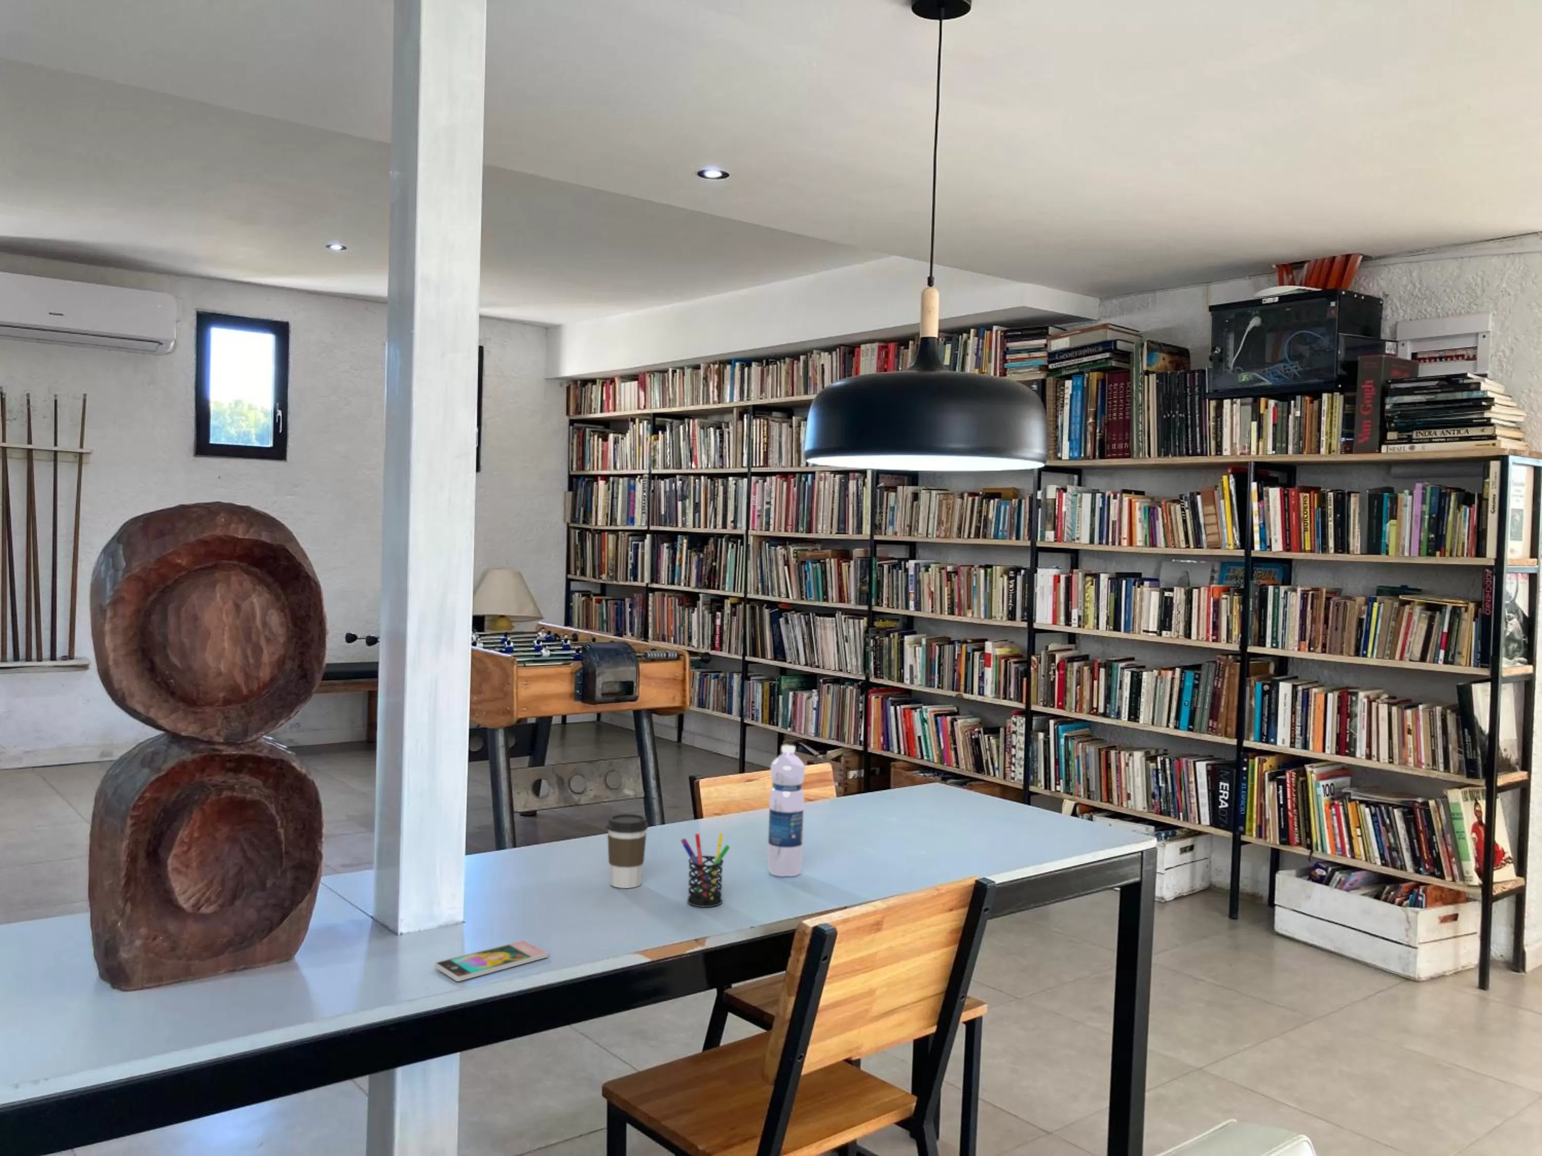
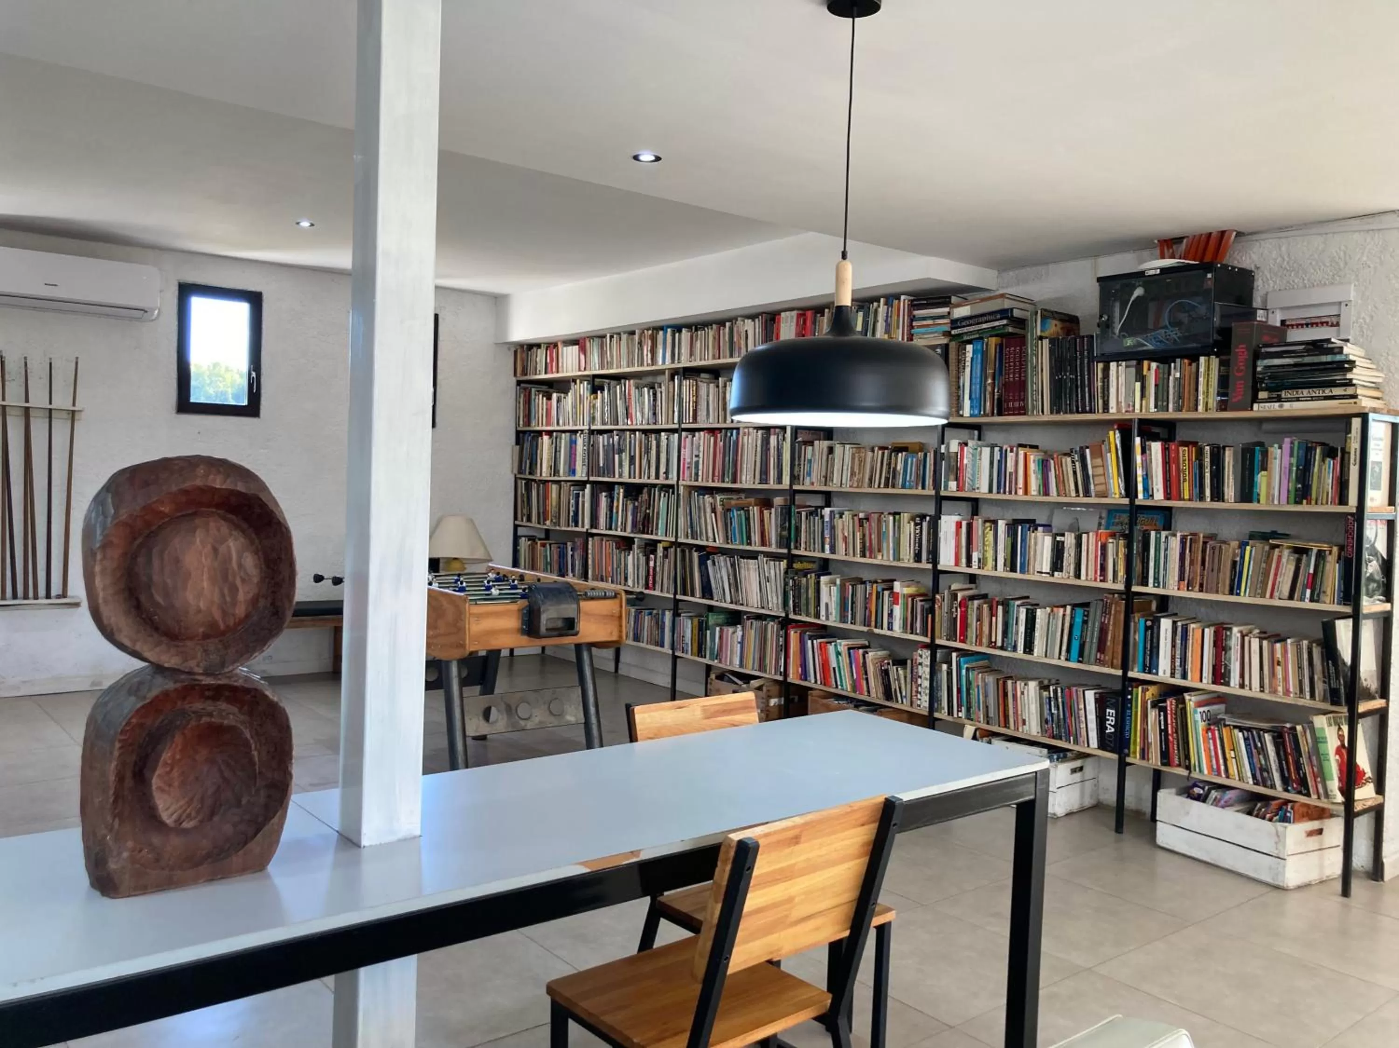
- coffee cup (627, 851)
- pen holder (708, 867)
- water bottle (787, 810)
- smartphone (492, 959)
